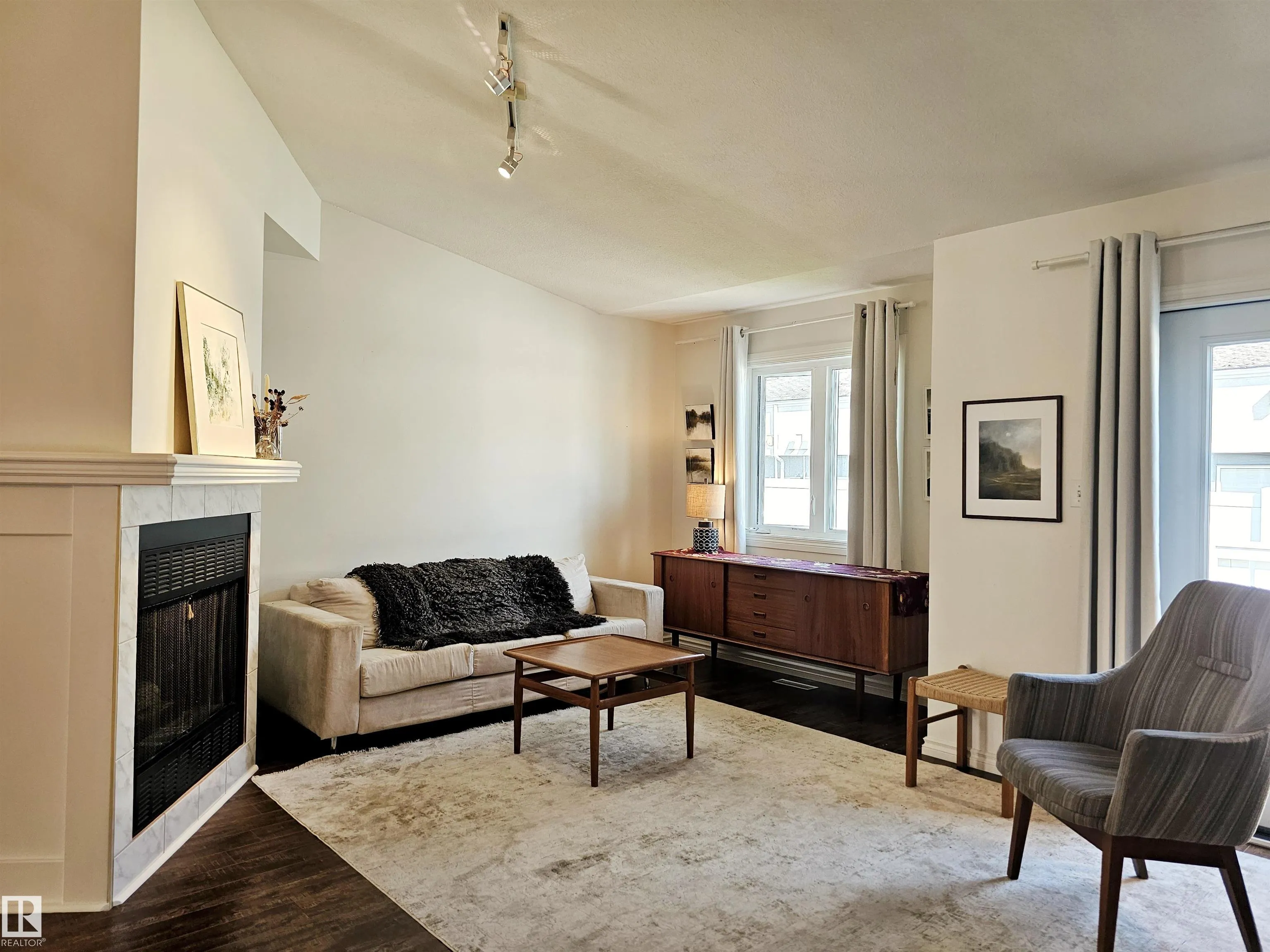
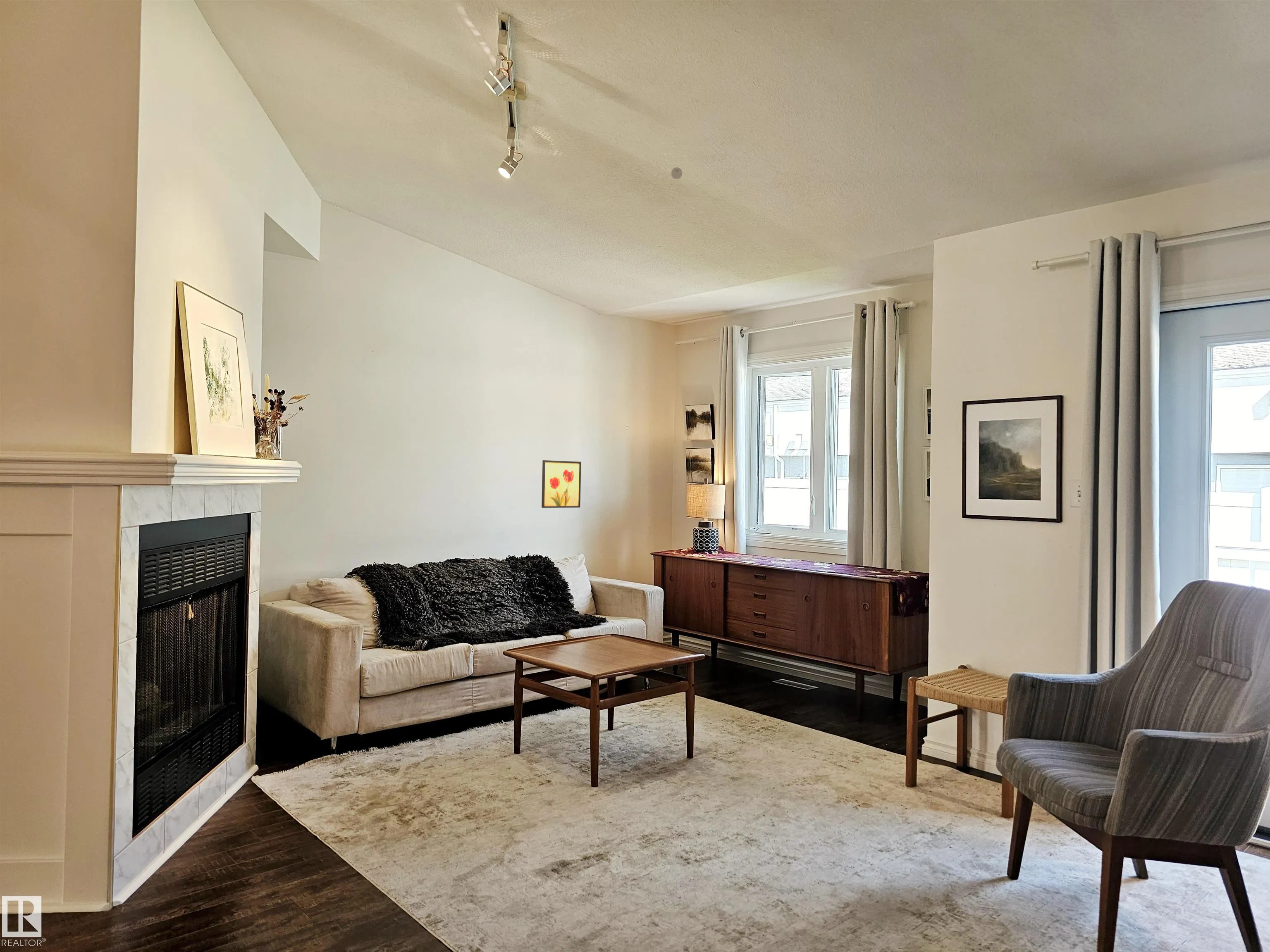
+ eyeball (676, 173)
+ wall art (561, 484)
